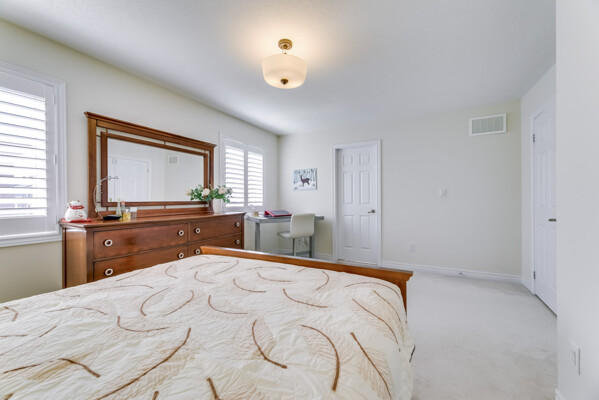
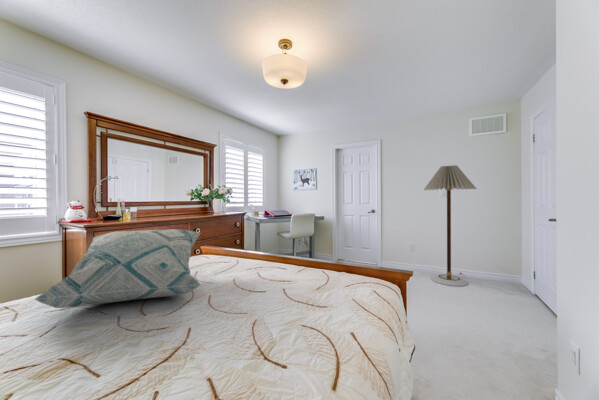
+ decorative pillow (140, 261)
+ floor lamp (448, 223)
